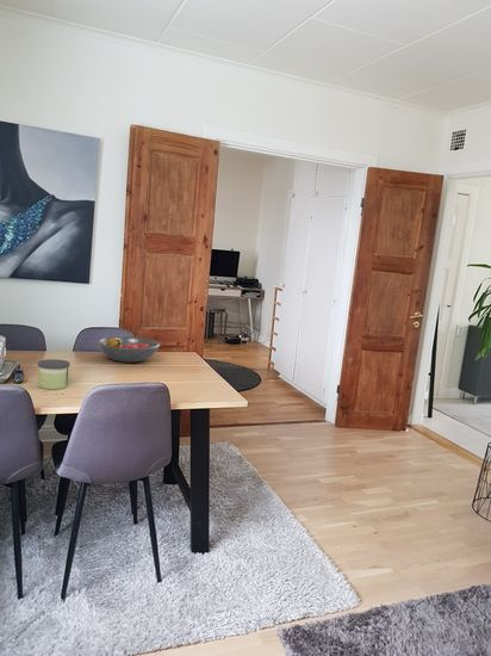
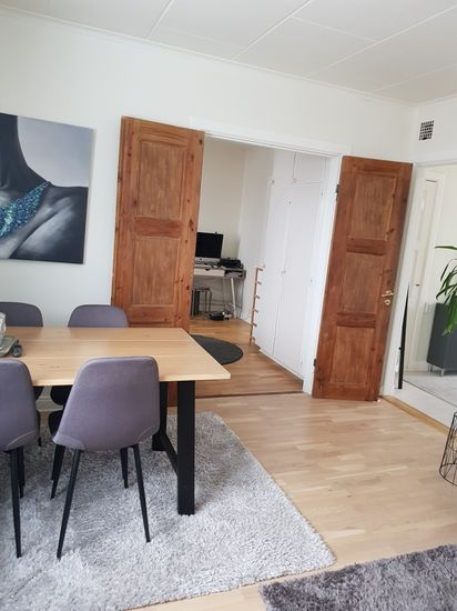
- fruit bowl (129, 348)
- candle (52, 375)
